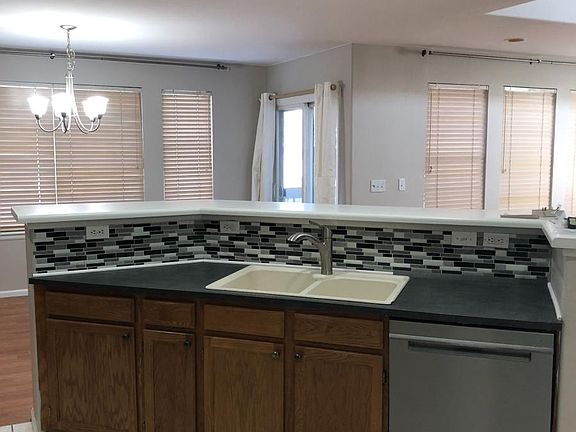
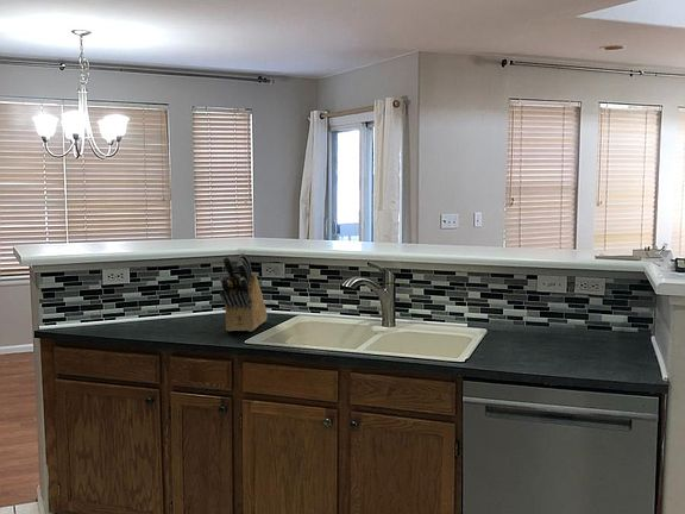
+ knife block (244, 289)
